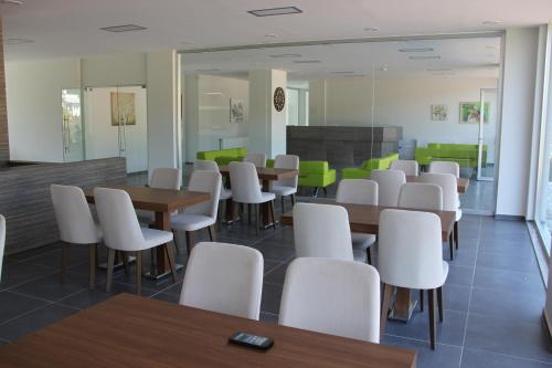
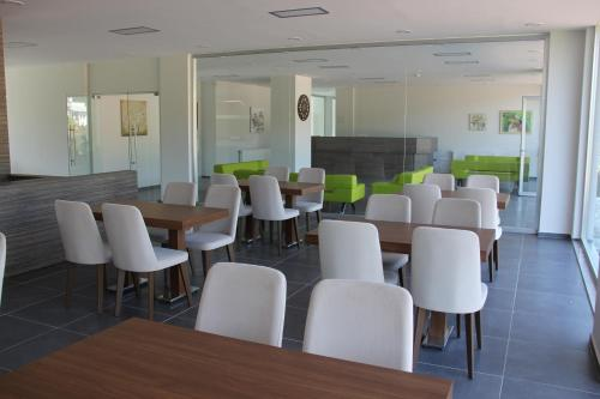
- smartphone (251, 339)
